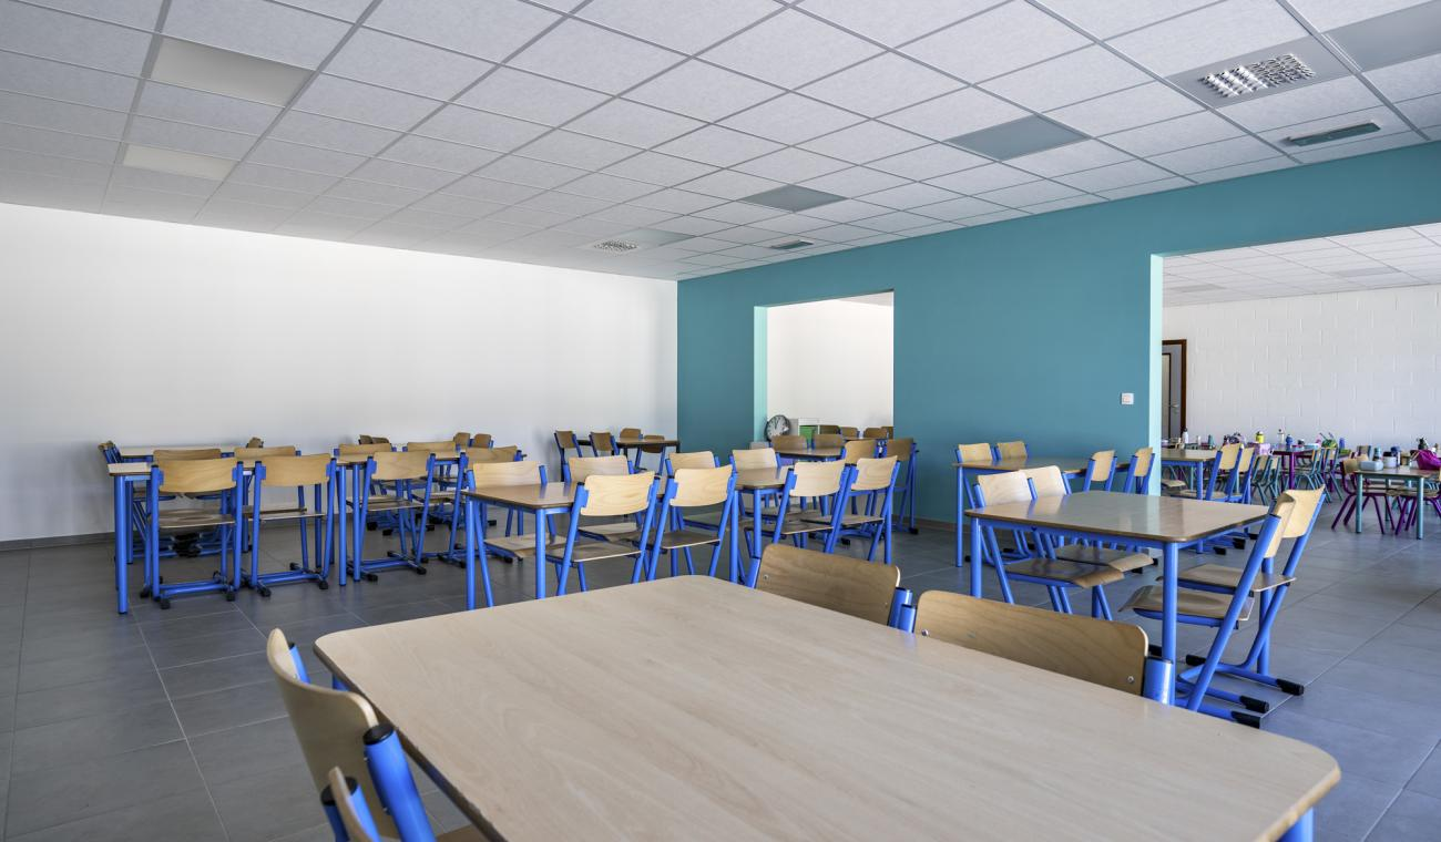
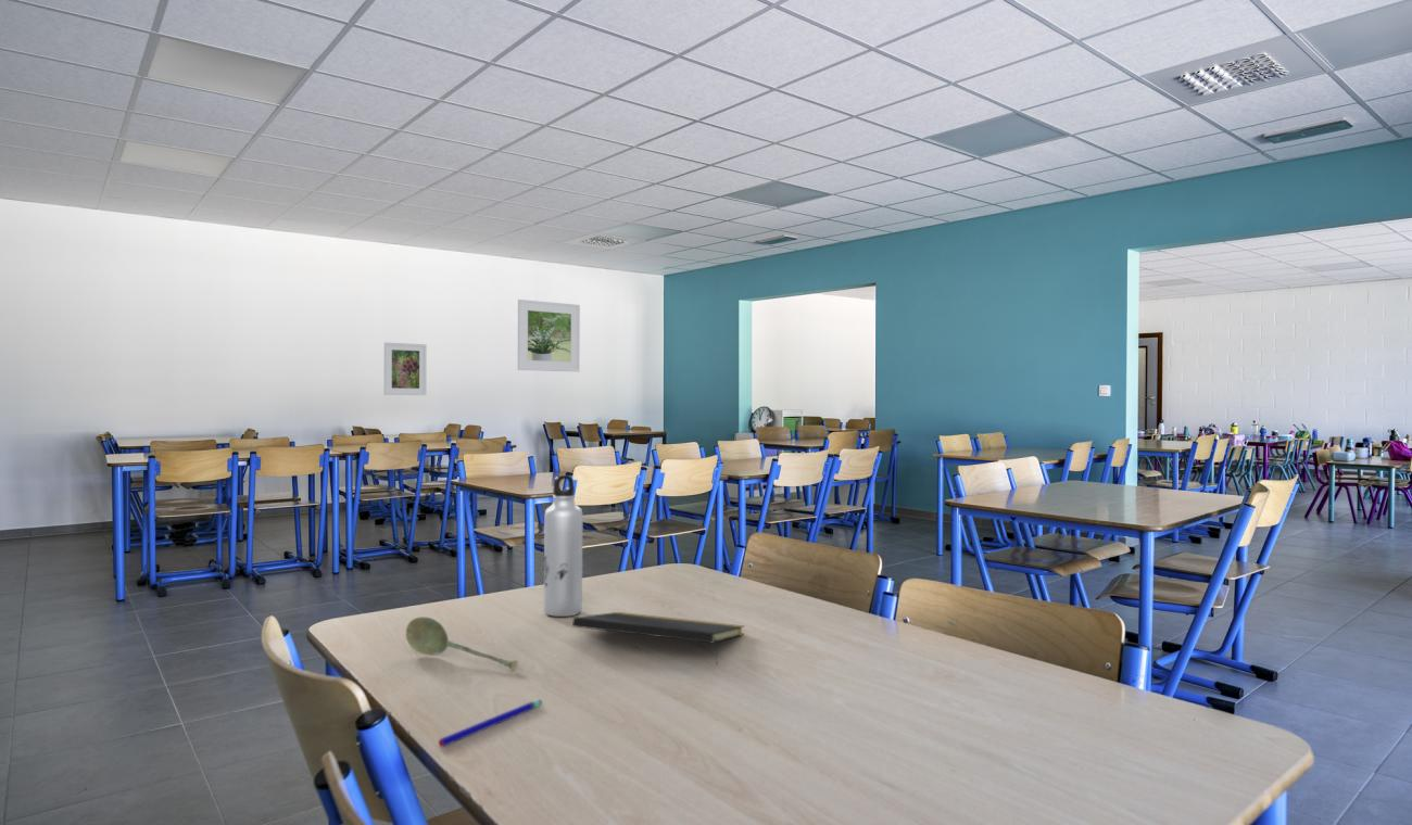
+ pen (493, 721)
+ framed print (405, 369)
+ water bottle (563, 543)
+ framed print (549, 337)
+ notepad (660, 625)
+ soupspoon (461, 645)
